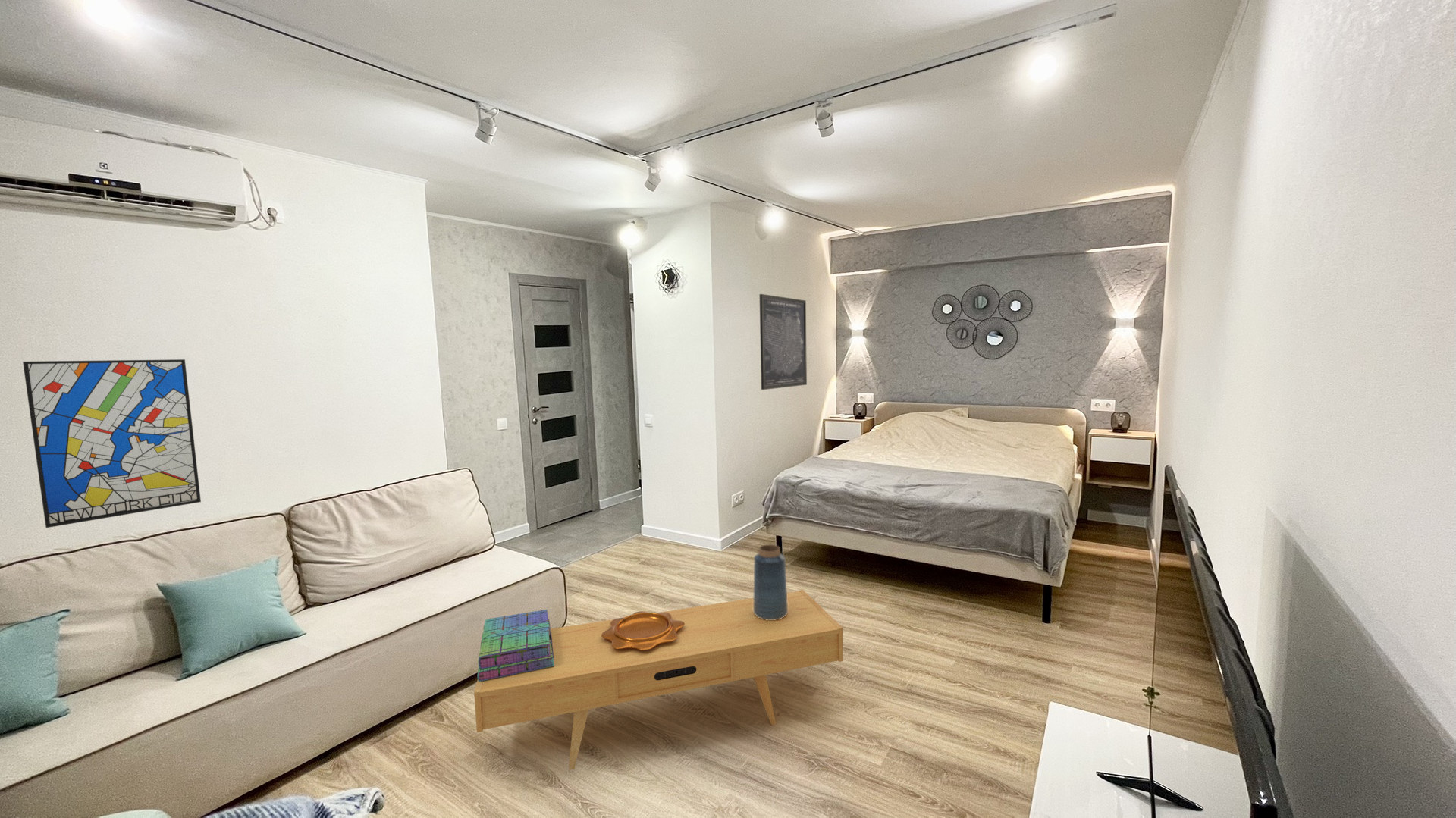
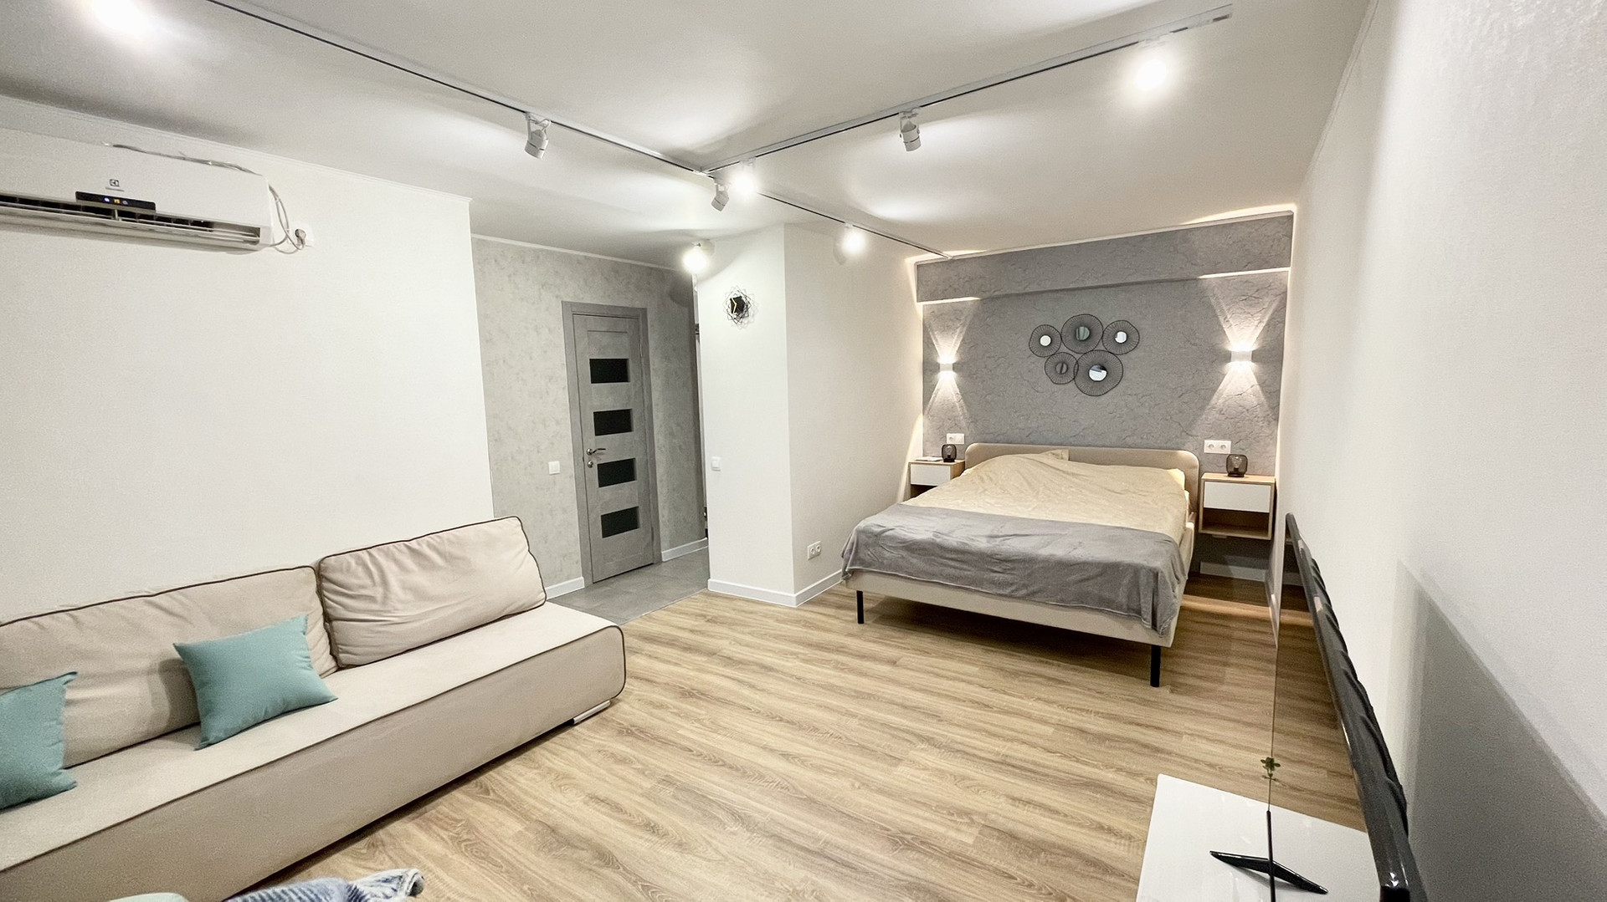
- tv console (667, 674)
- stack of books (516, 640)
- wall art (120, 437)
- wall art (784, 343)
- vase (770, 579)
- decorative bowl (643, 628)
